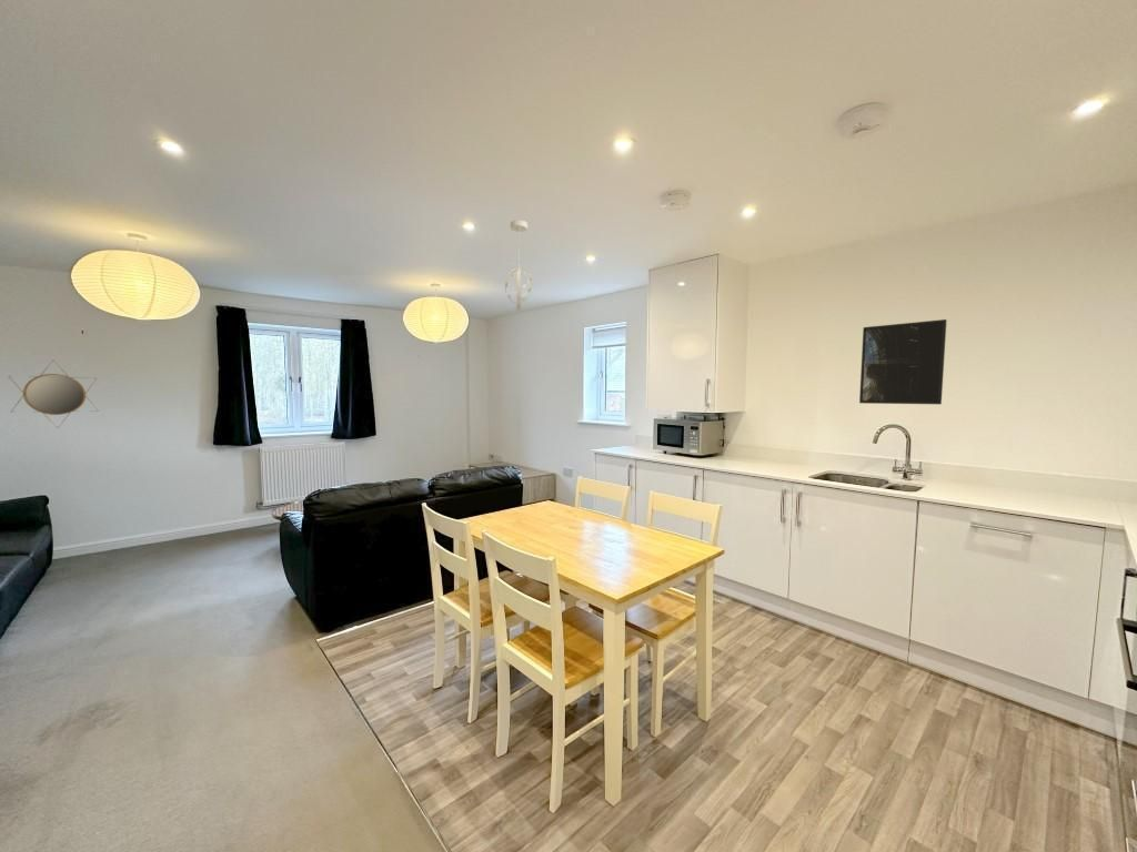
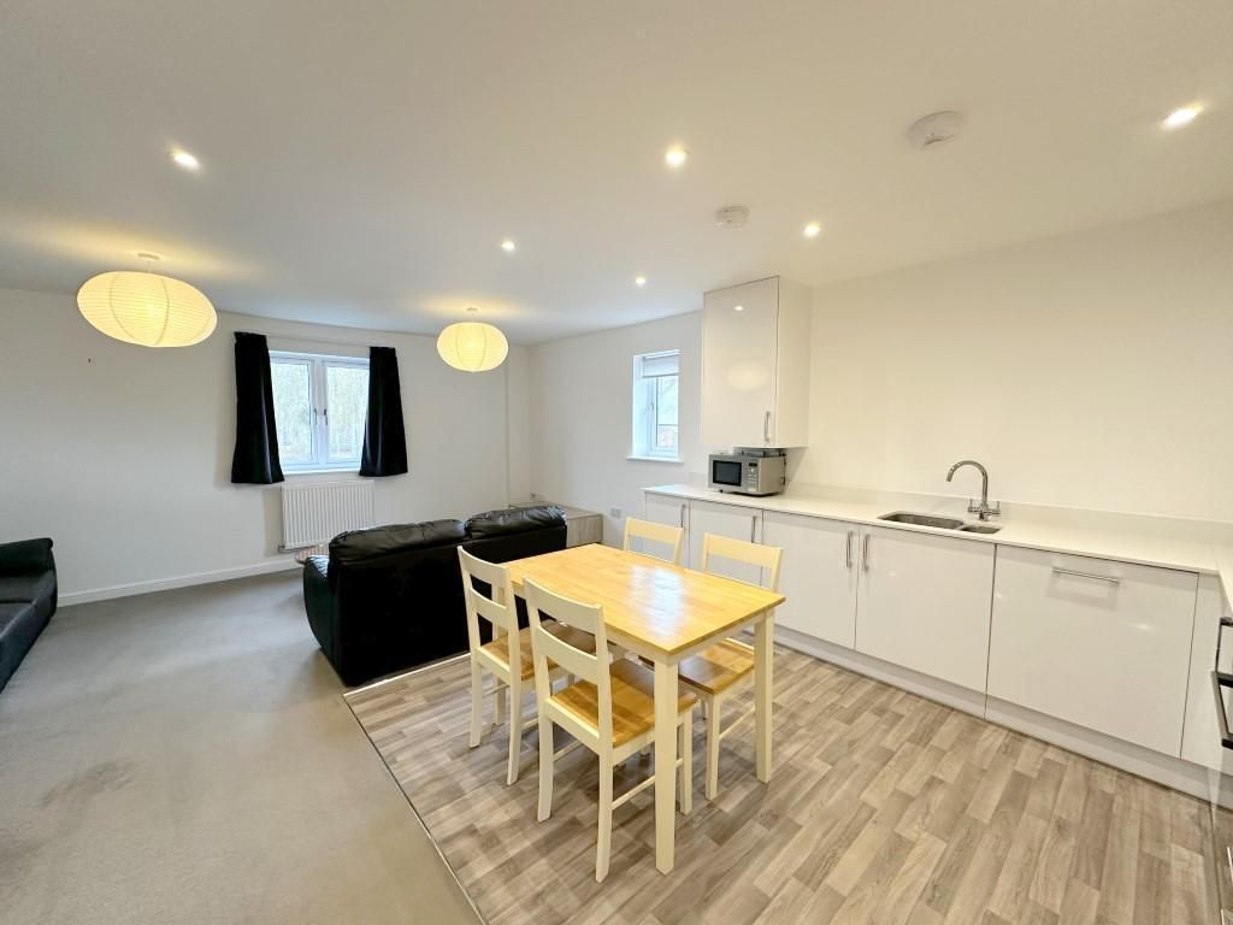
- home mirror (56, 394)
- pendant light (519, 266)
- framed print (899, 364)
